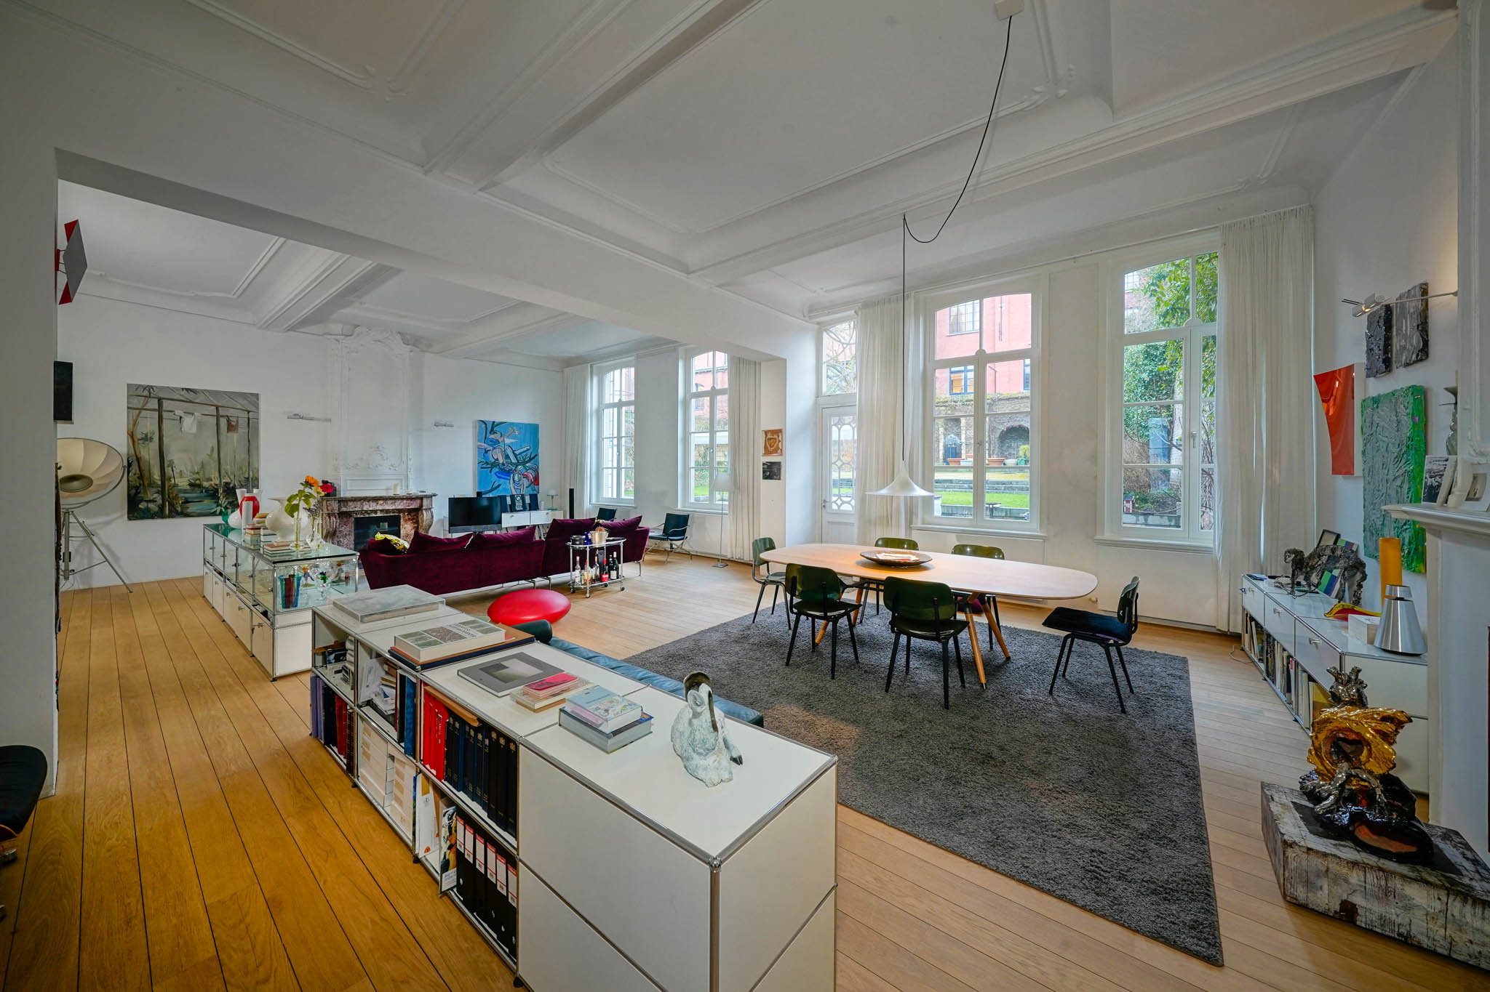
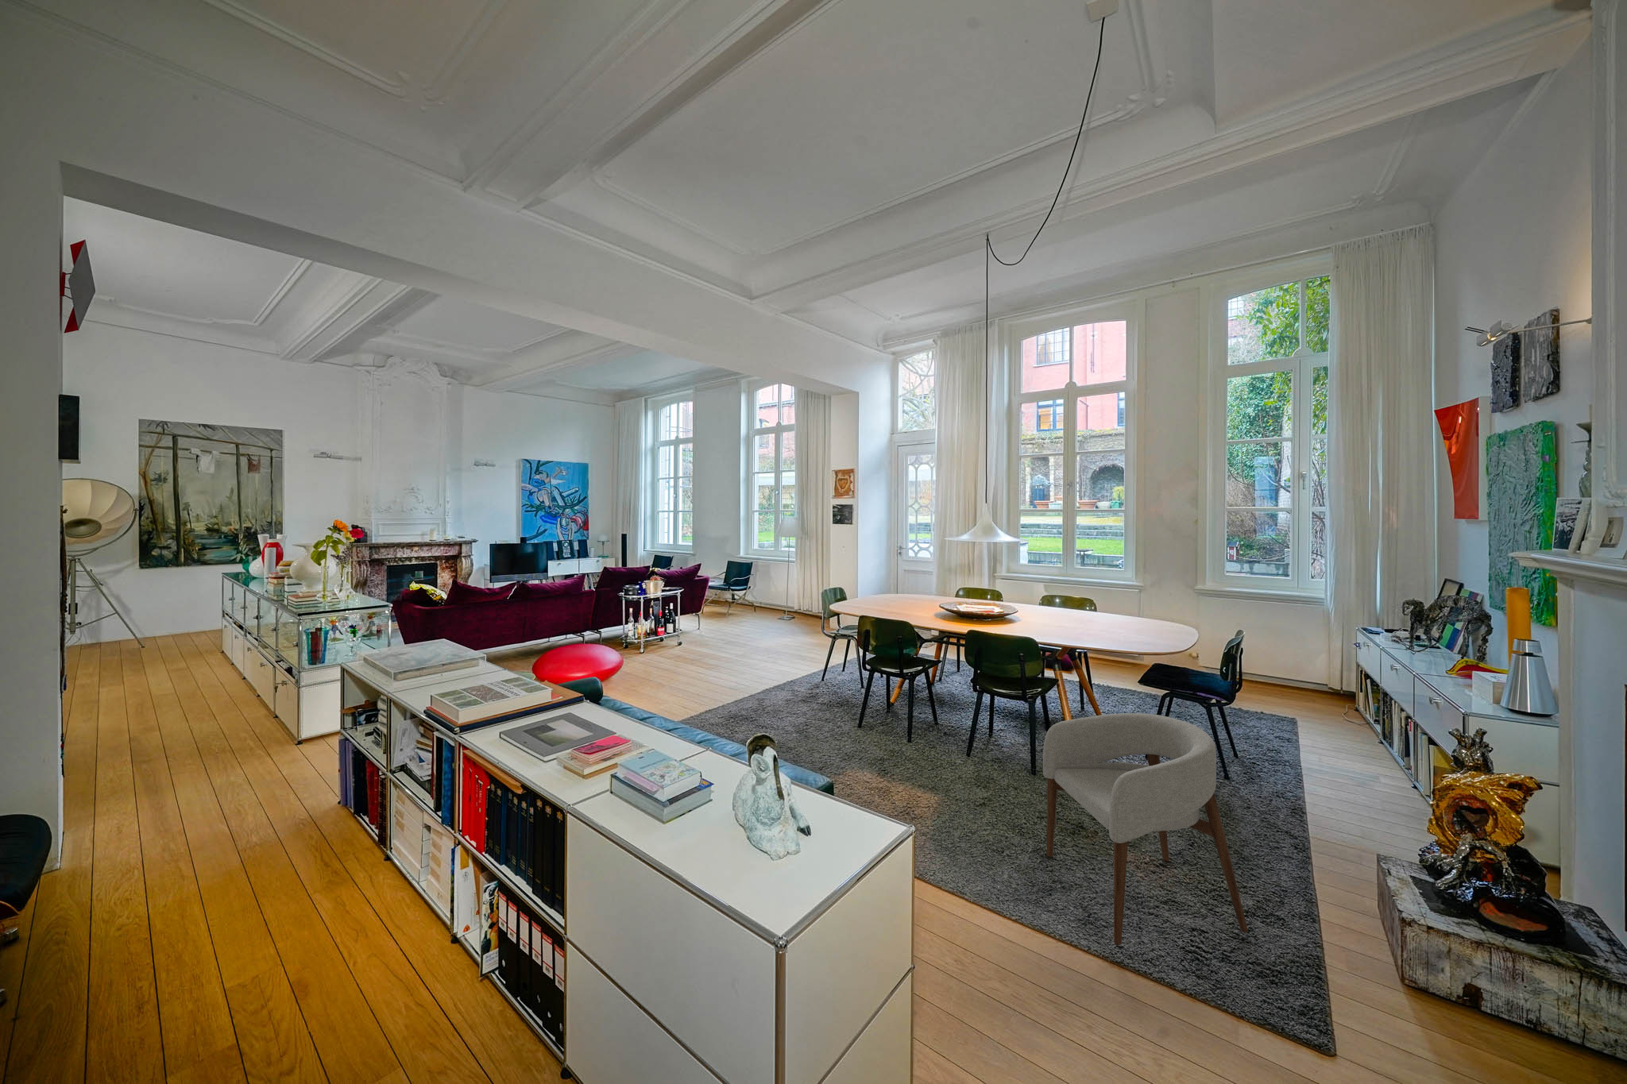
+ armchair (1131, 811)
